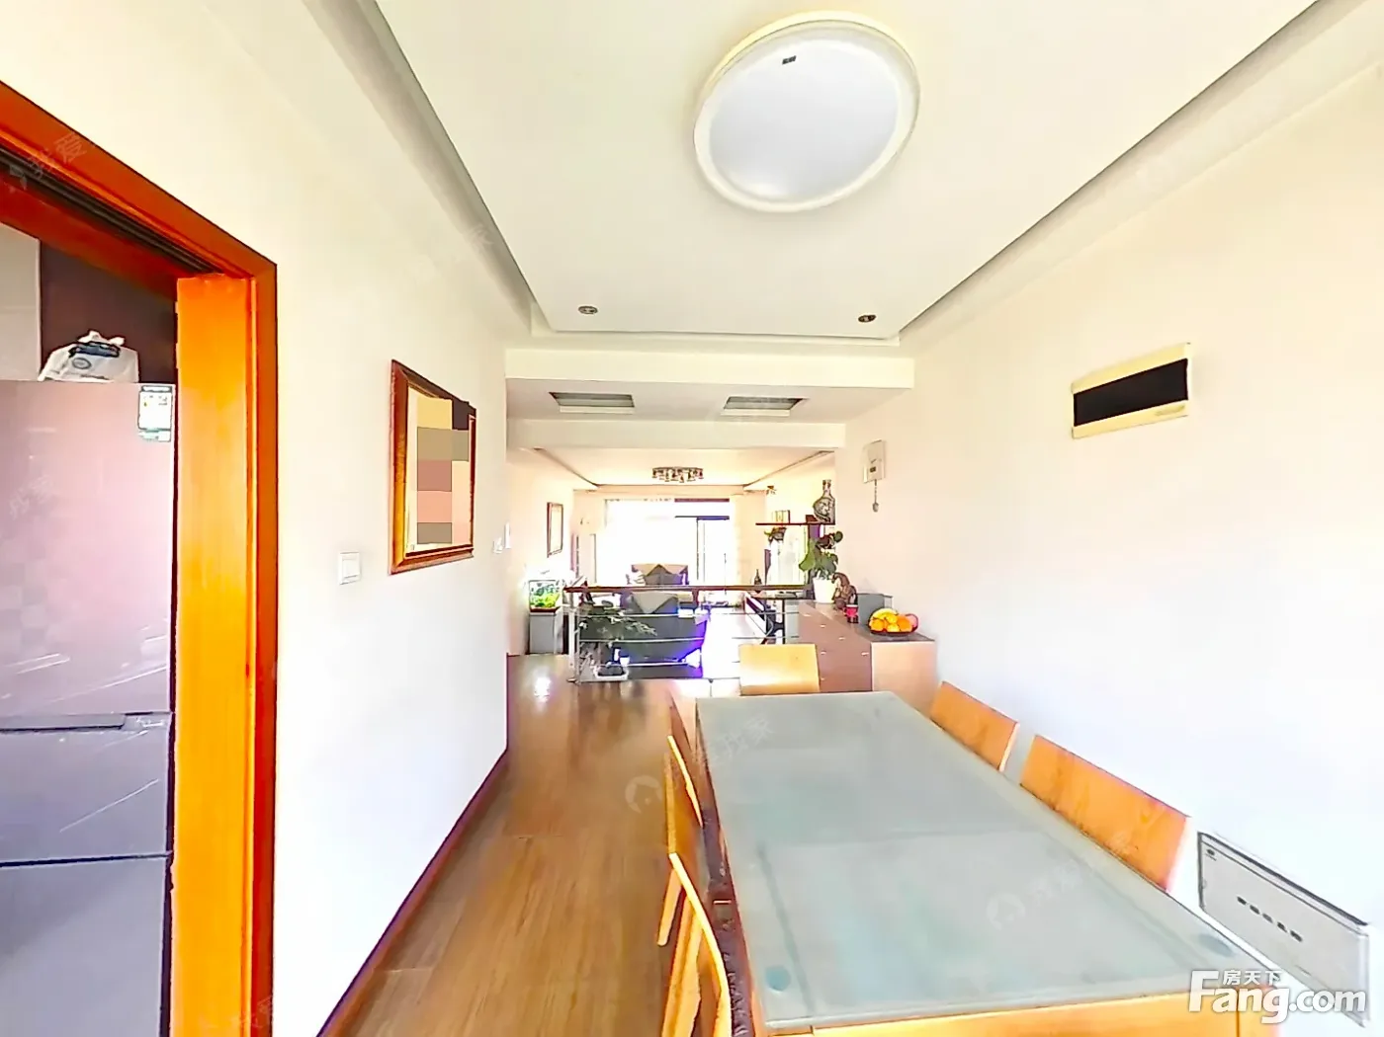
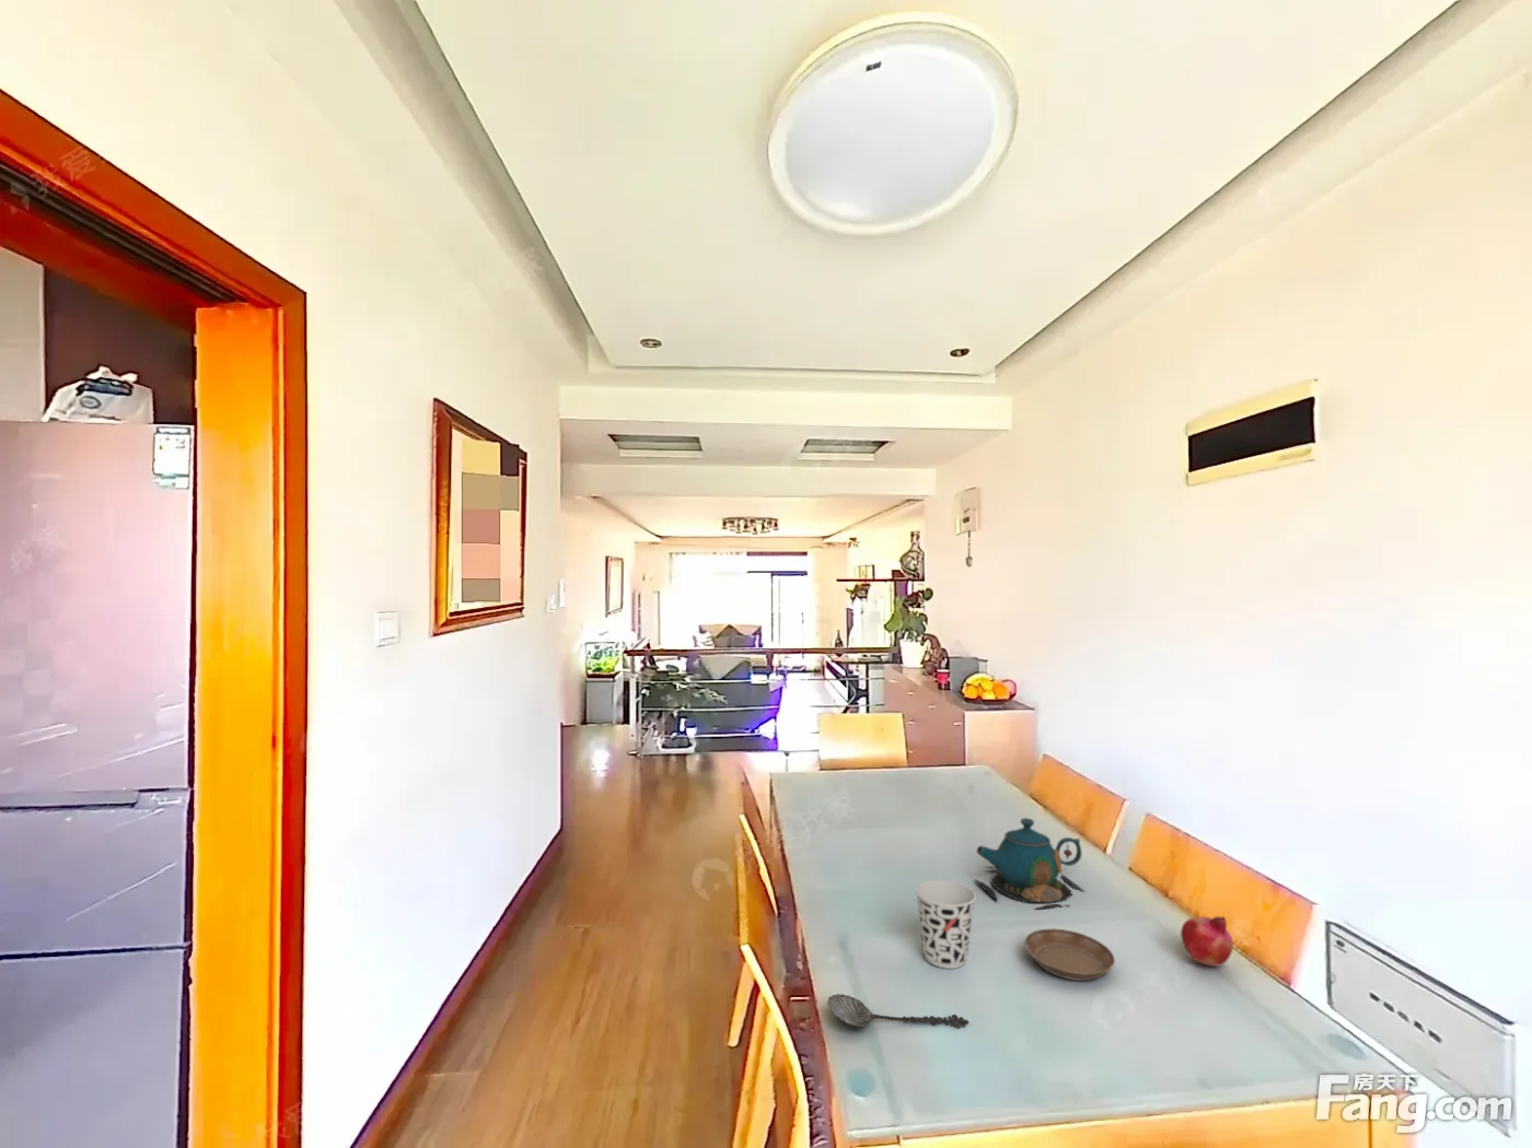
+ teapot (1031, 853)
+ fruit (1206, 937)
+ saucer (1068, 956)
+ spoon (899, 1017)
+ cup (945, 924)
